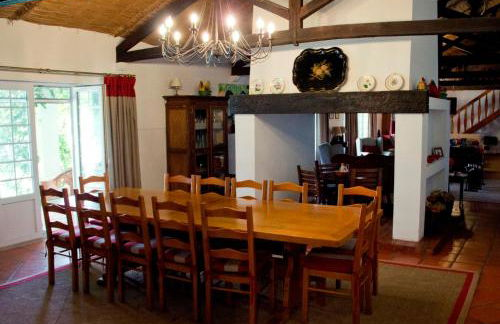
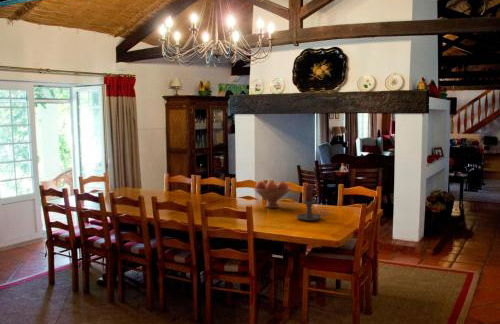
+ candle holder (312, 201)
+ fruit bowl (272, 193)
